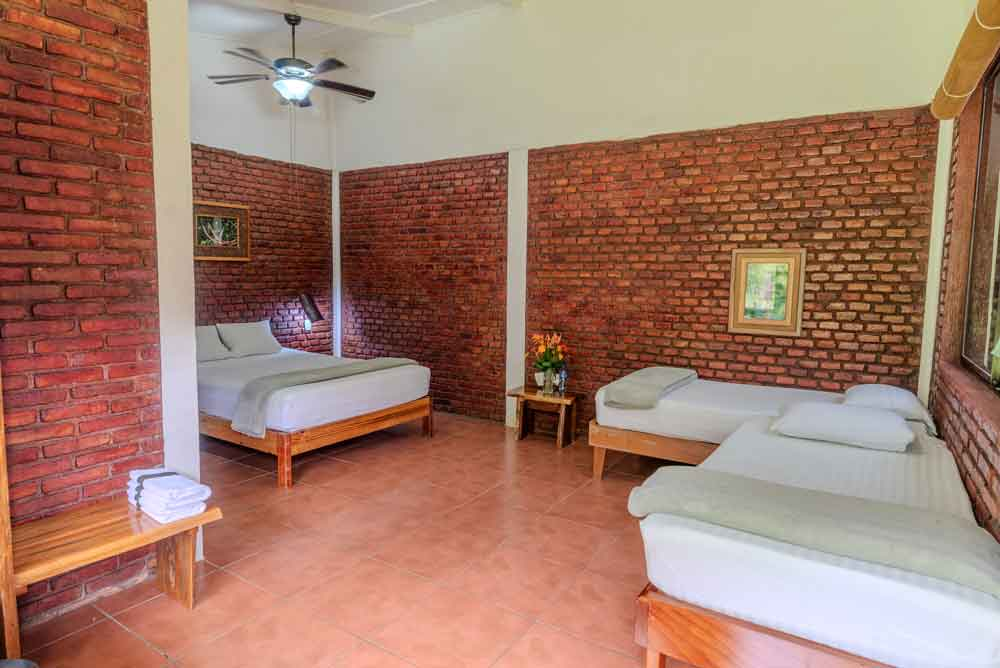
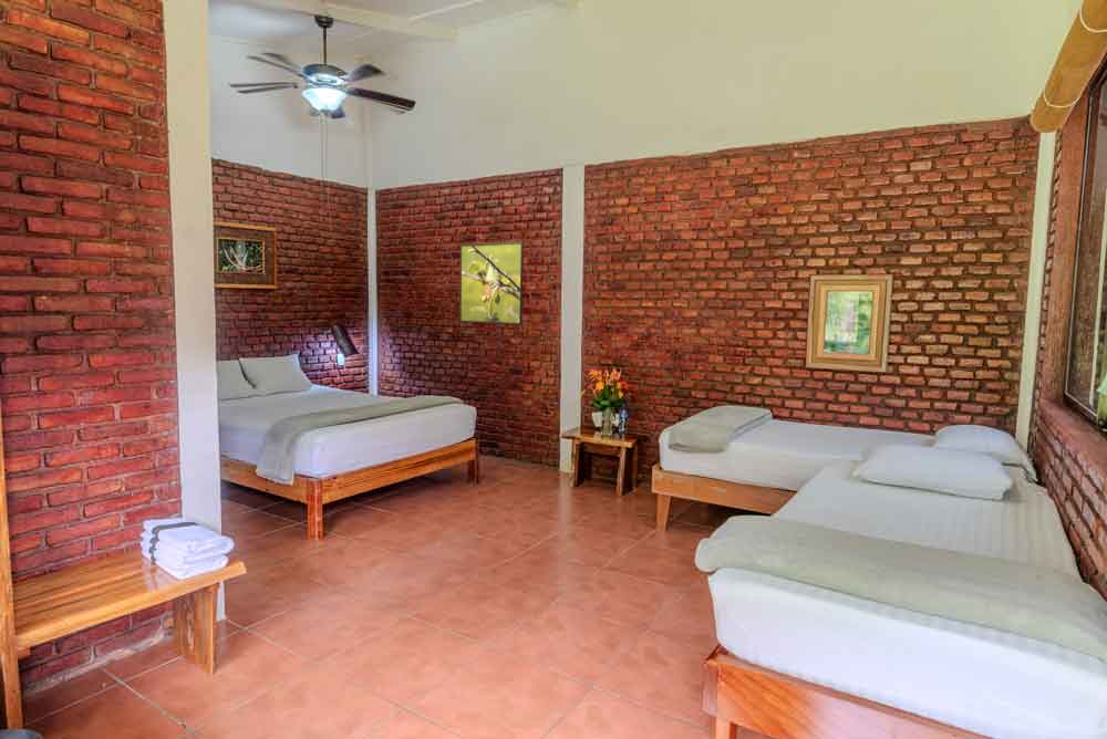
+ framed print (489, 283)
